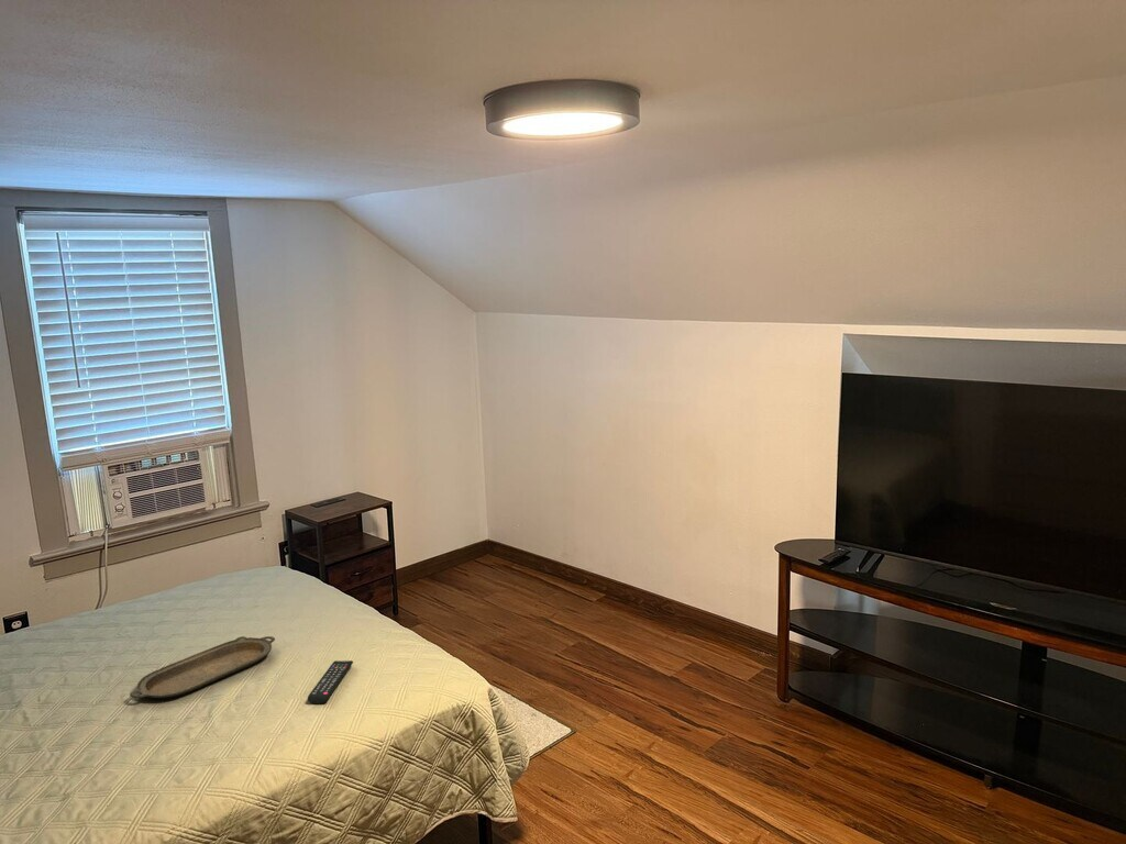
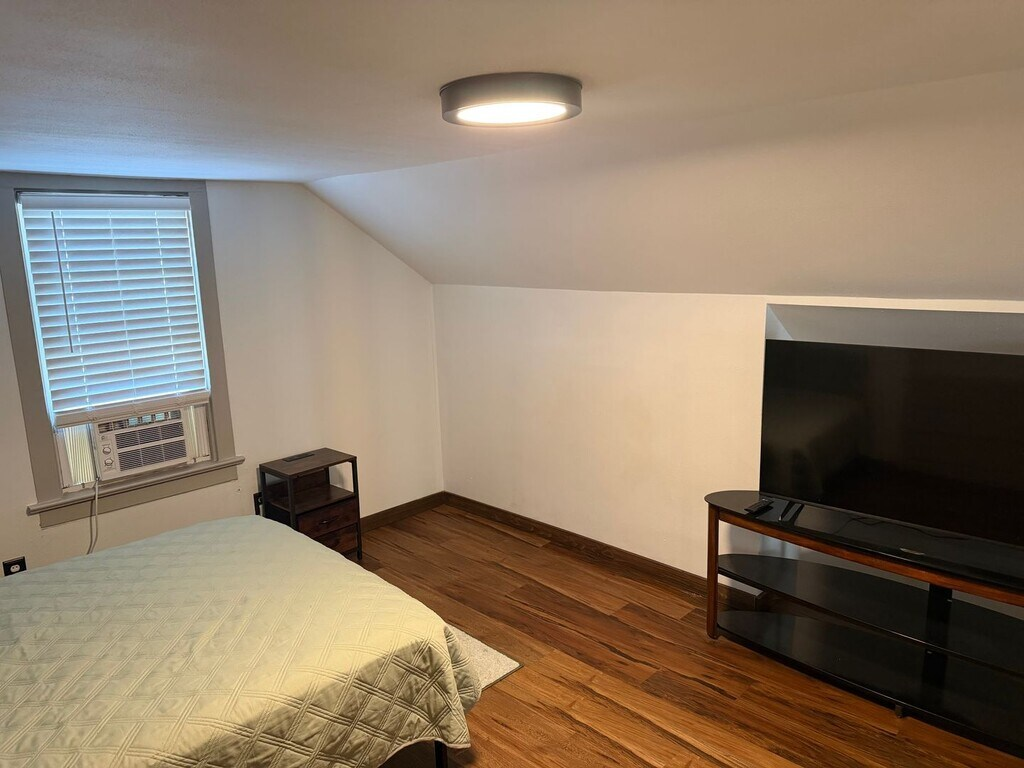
- remote control (331, 680)
- serving tray (208, 667)
